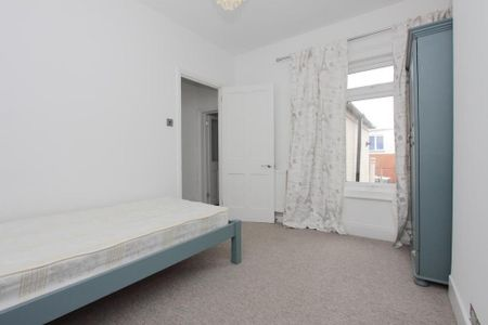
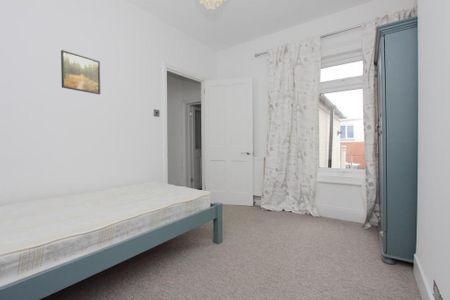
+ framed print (81, 73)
